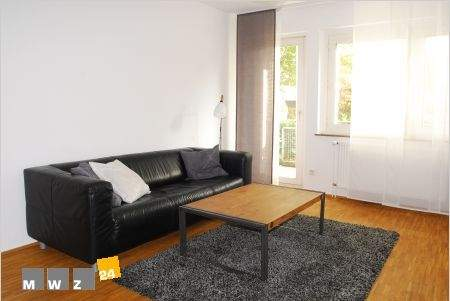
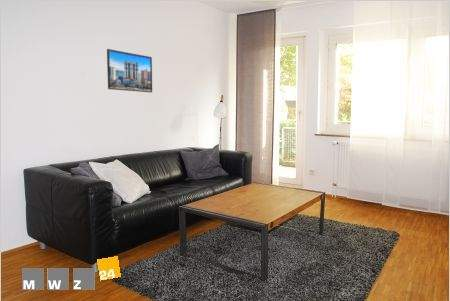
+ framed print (131, 72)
